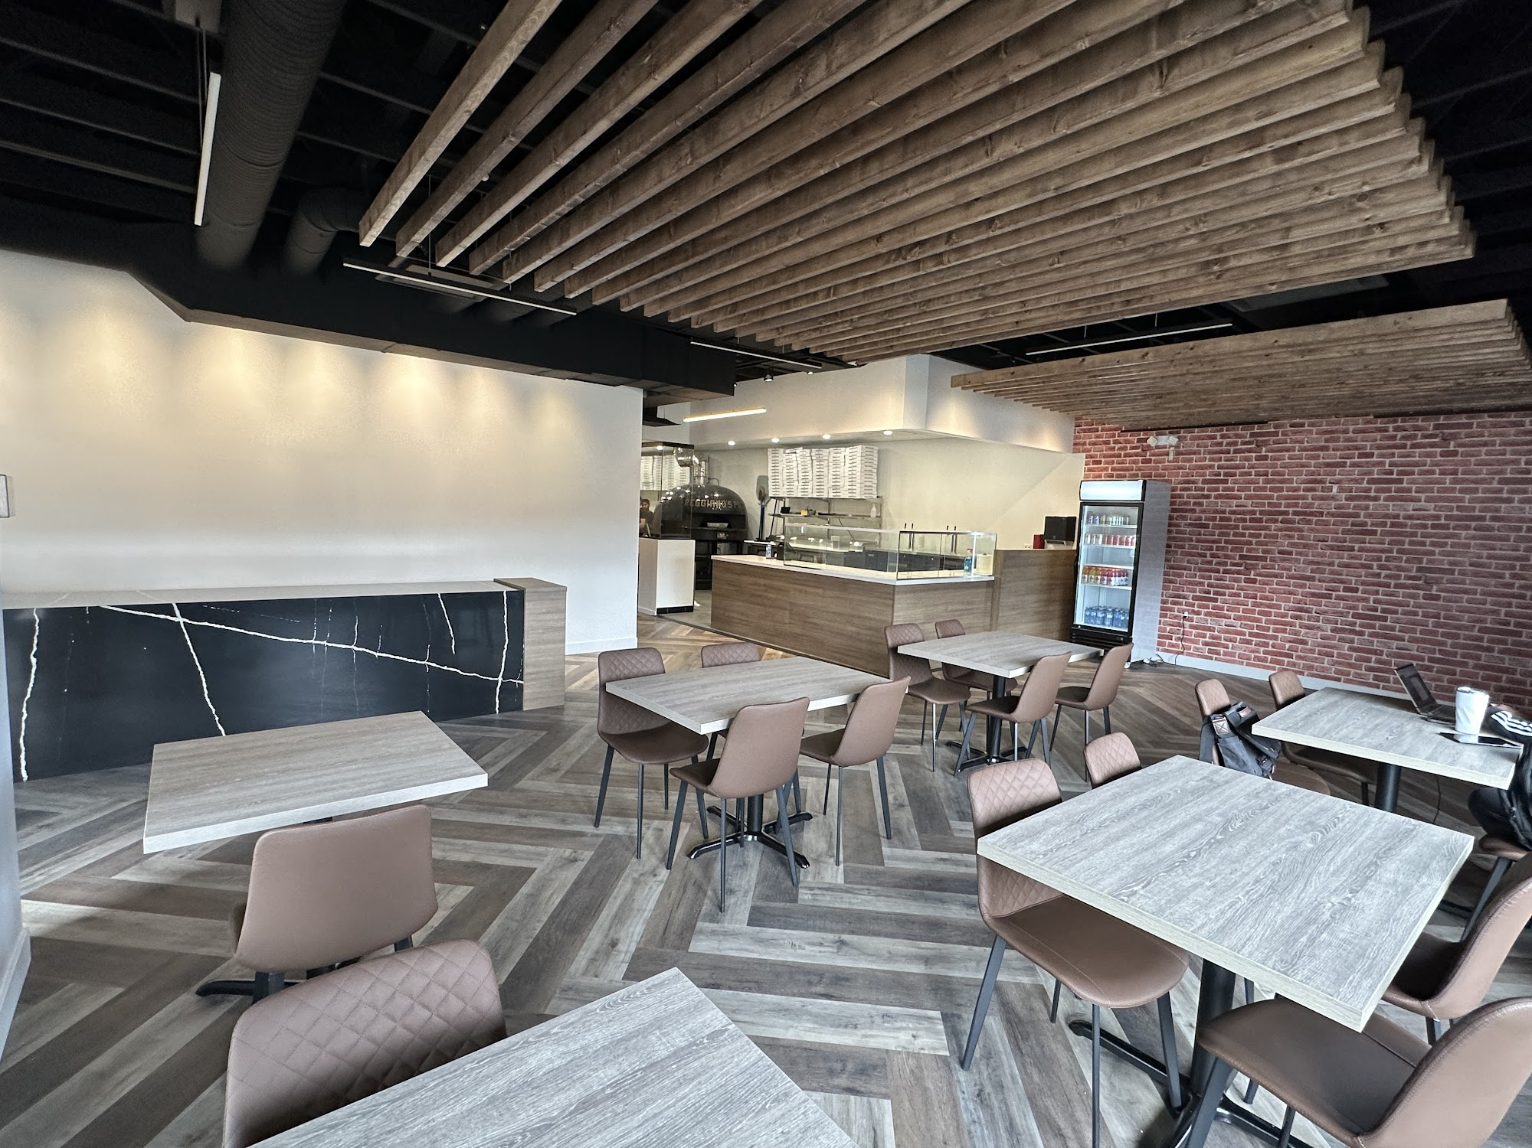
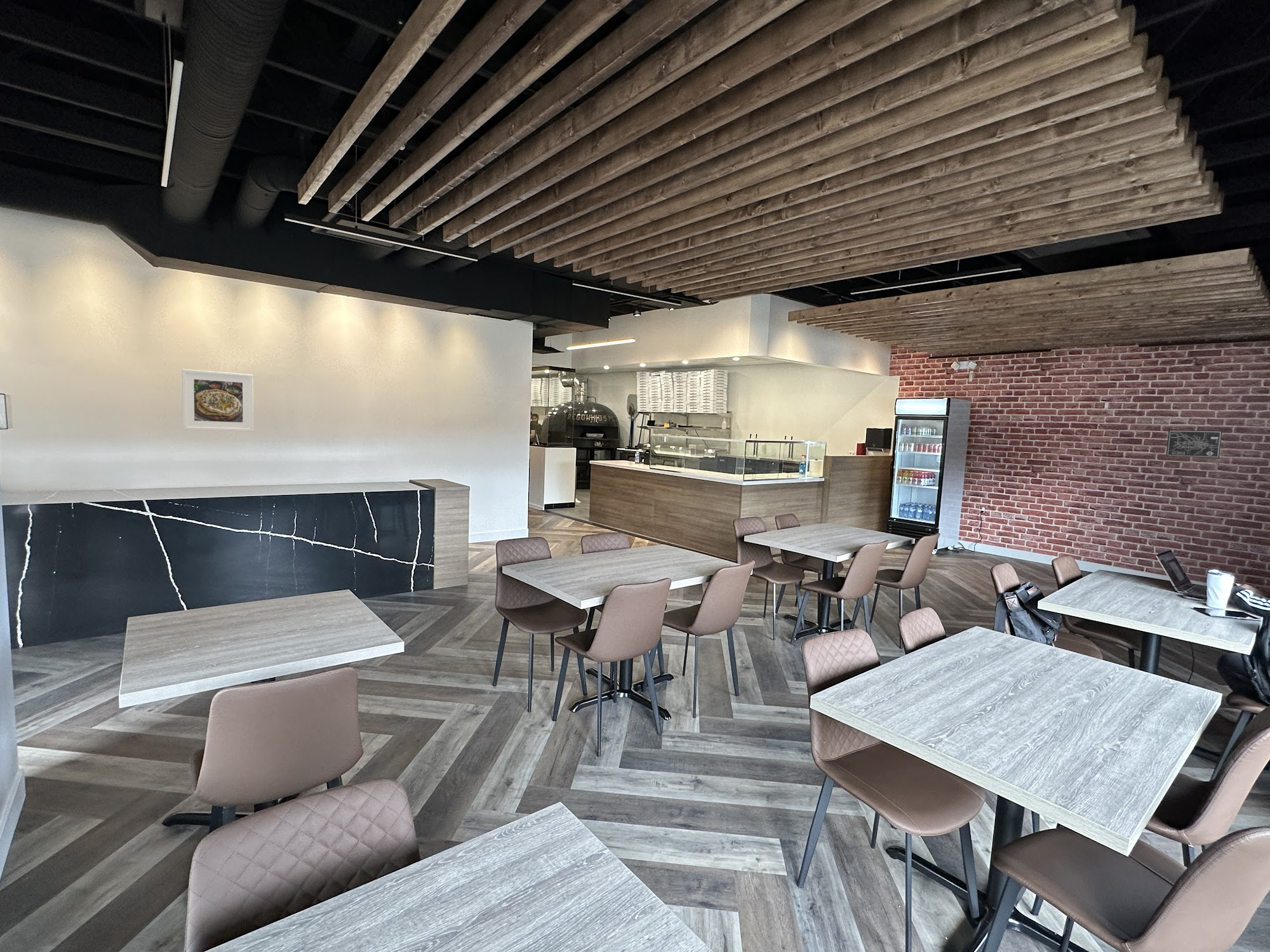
+ wall art (1193, 444)
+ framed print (218, 401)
